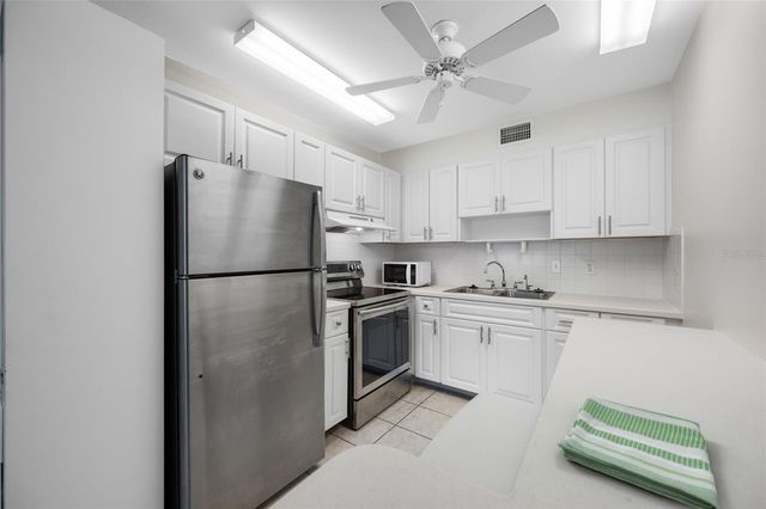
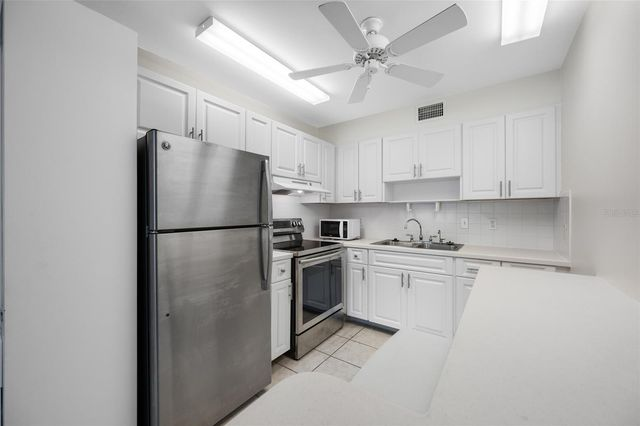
- dish towel (633, 437)
